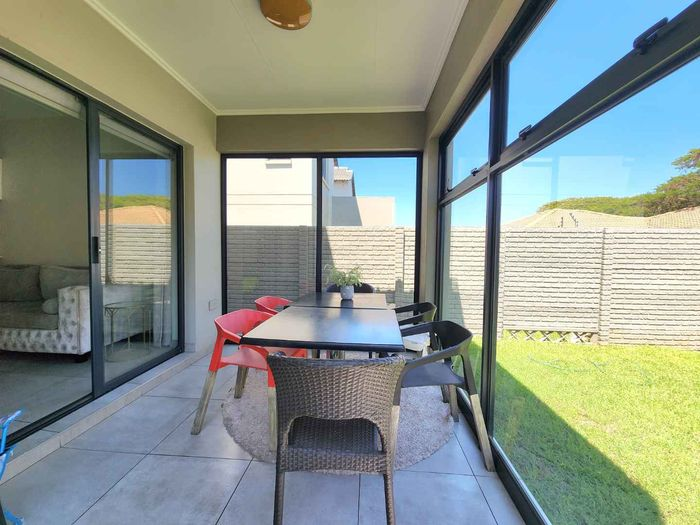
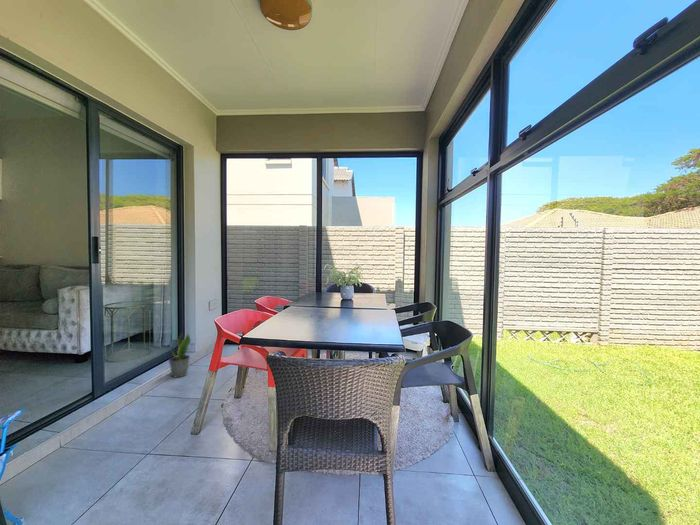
+ potted plant (179, 354)
